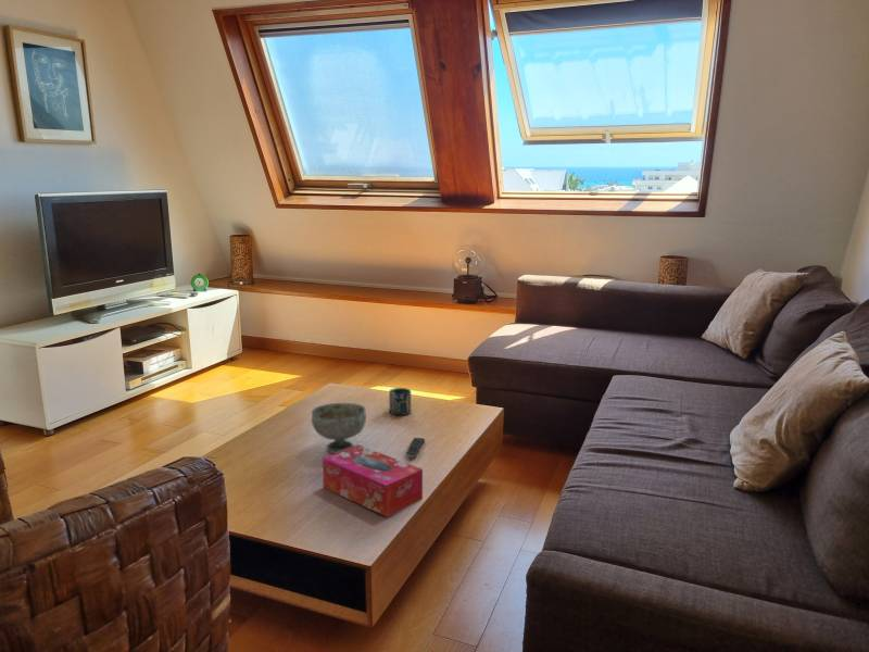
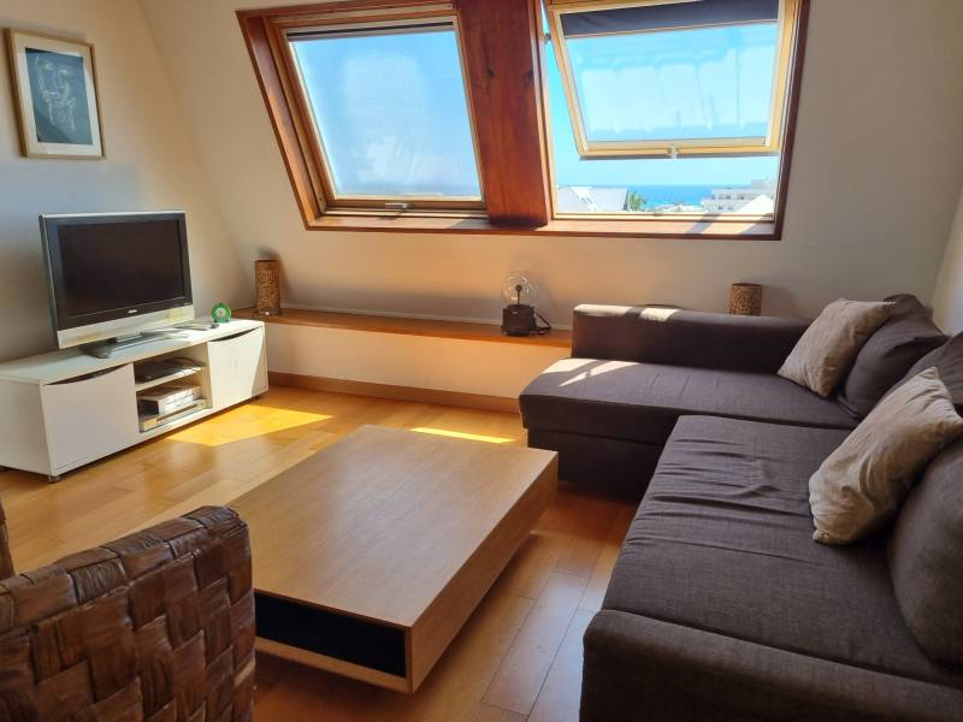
- cup (400, 400)
- tissue box (371, 478)
- bowl (339, 428)
- remote control (415, 447)
